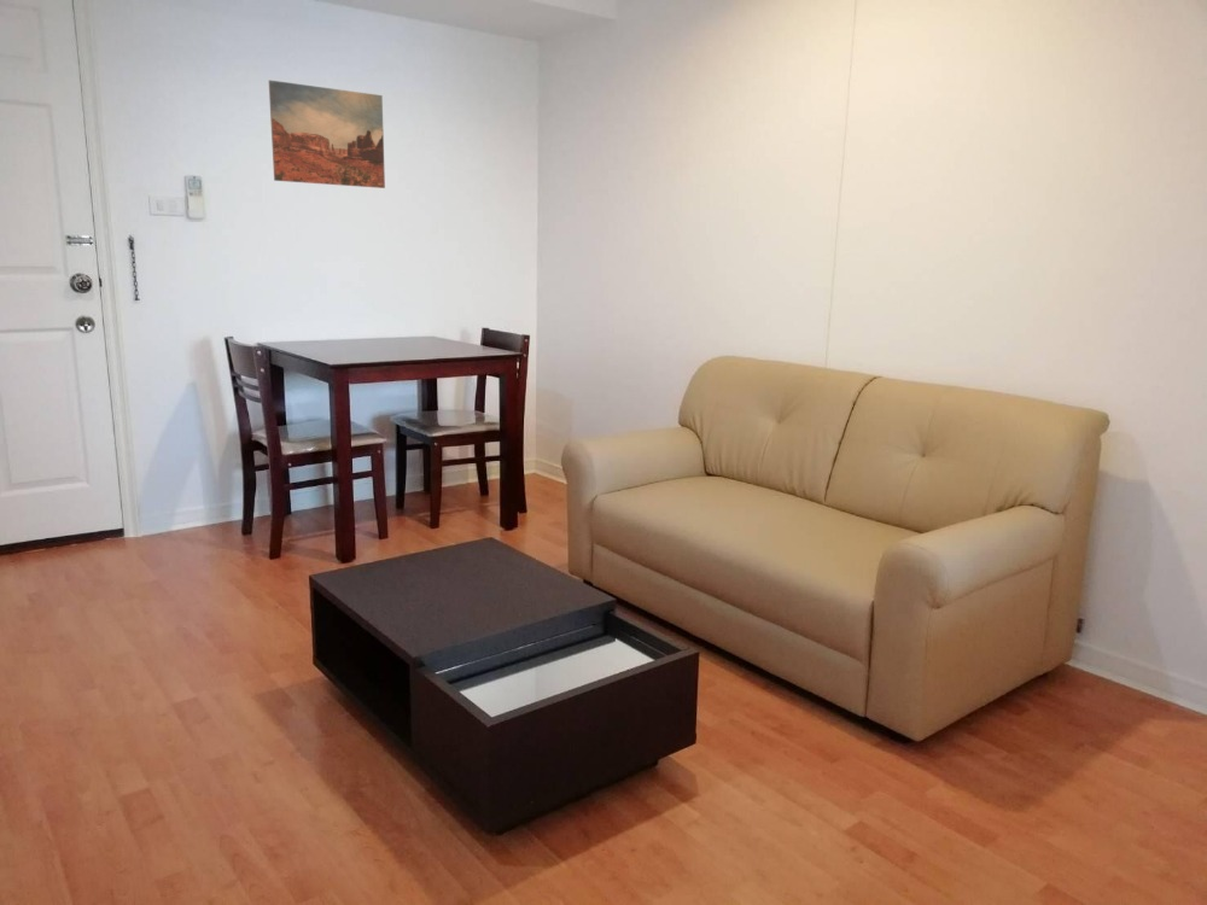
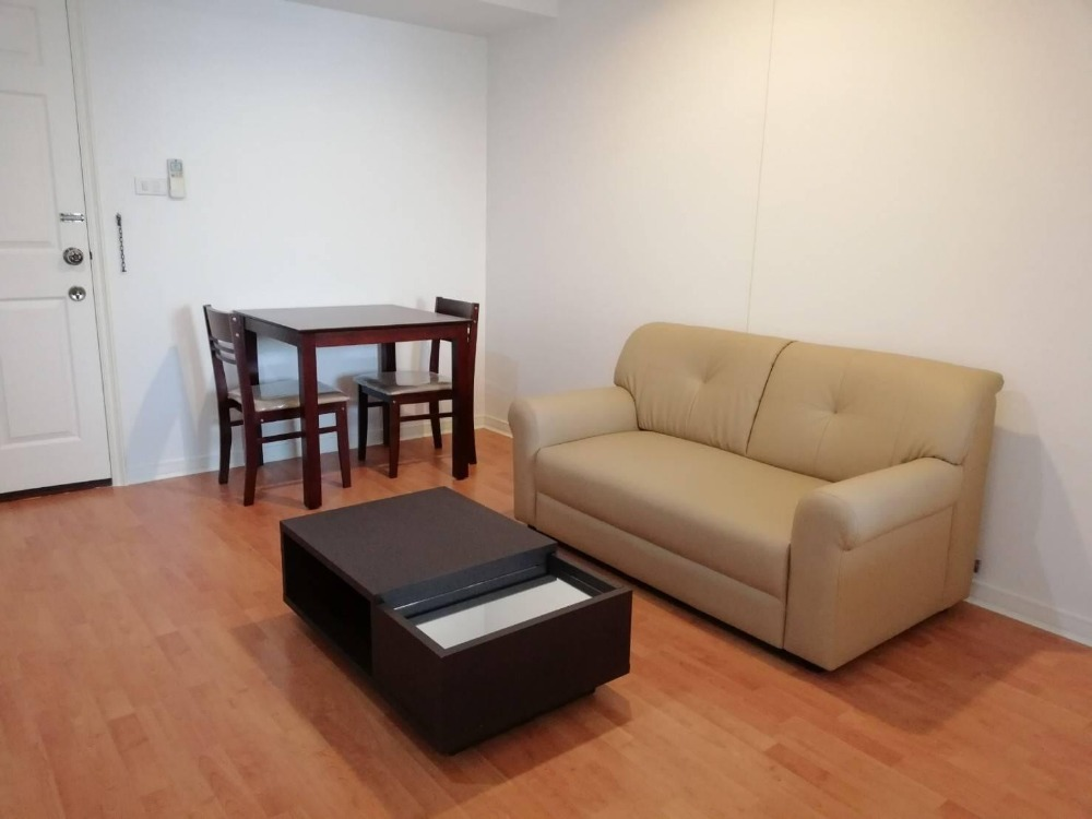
- wall art (330, 136)
